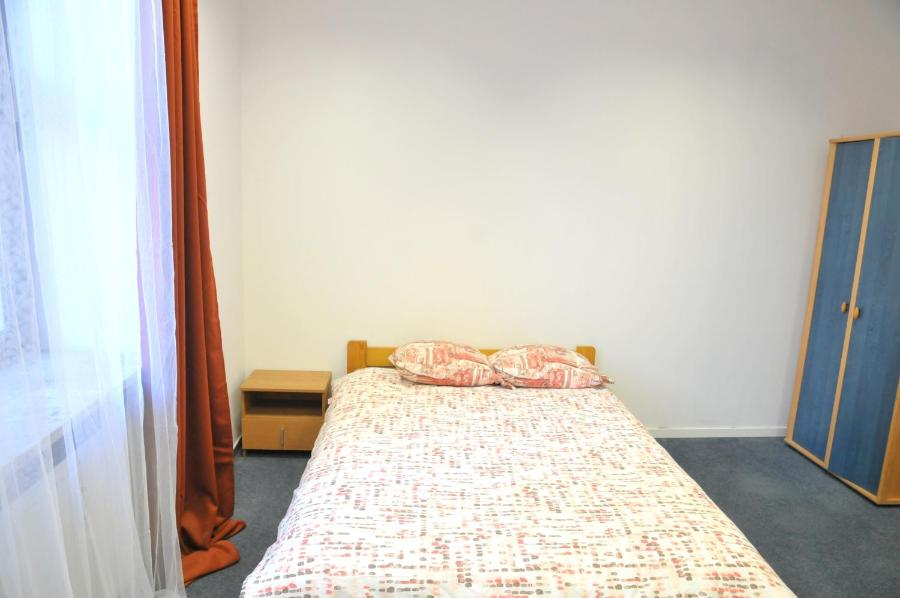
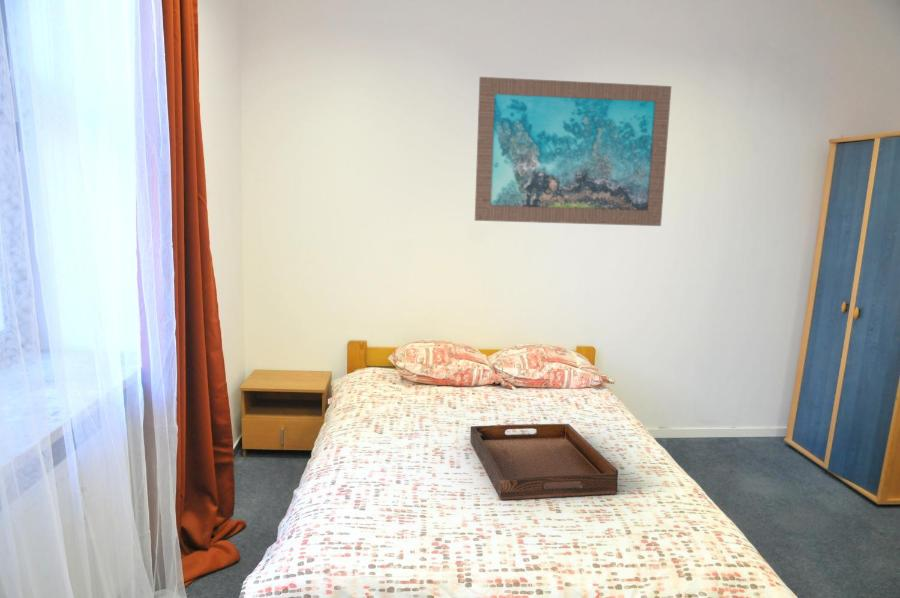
+ wall art (572, 153)
+ serving tray (538, 456)
